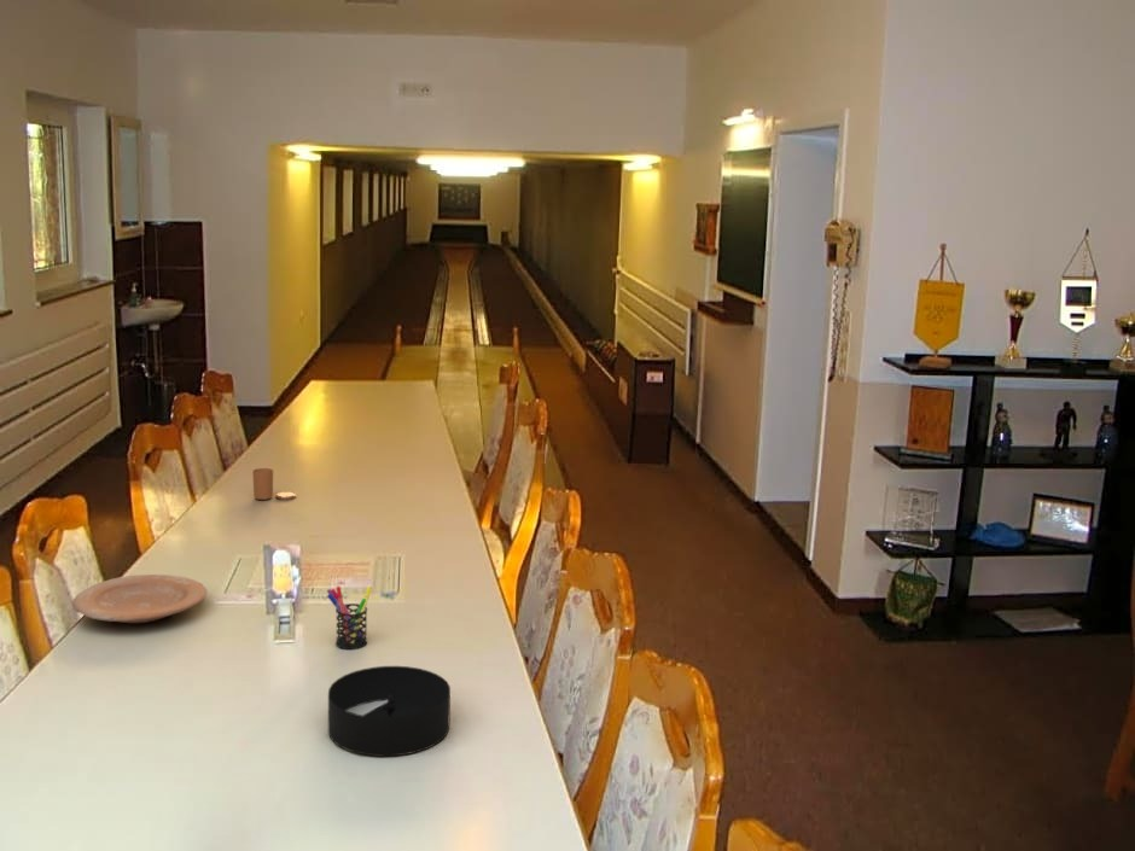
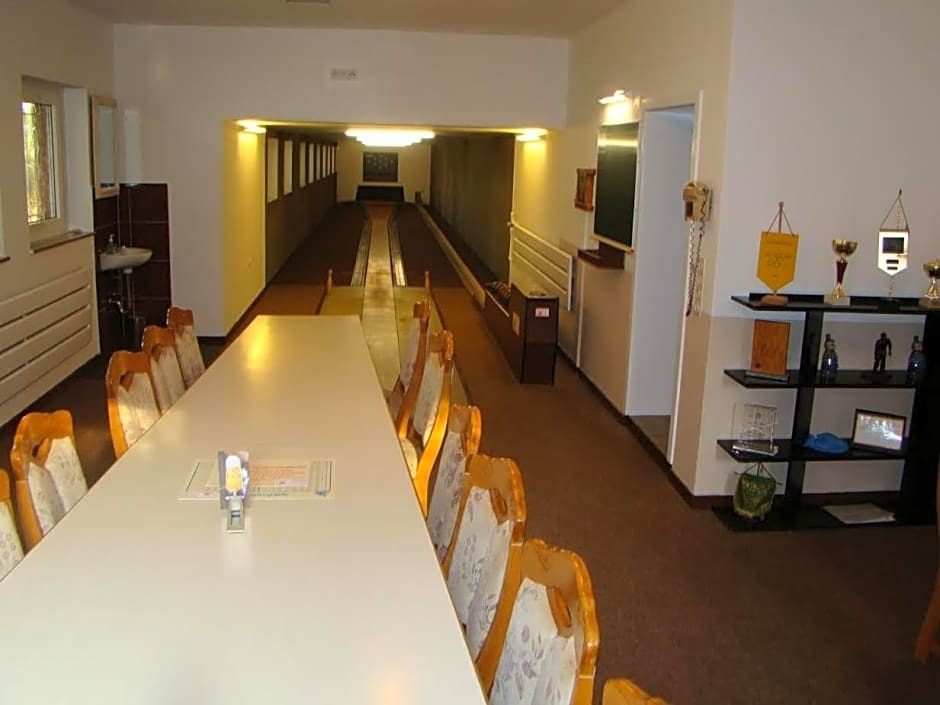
- plate (141, 604)
- ashtray (389, 709)
- pen holder (351, 614)
- candle (272, 483)
